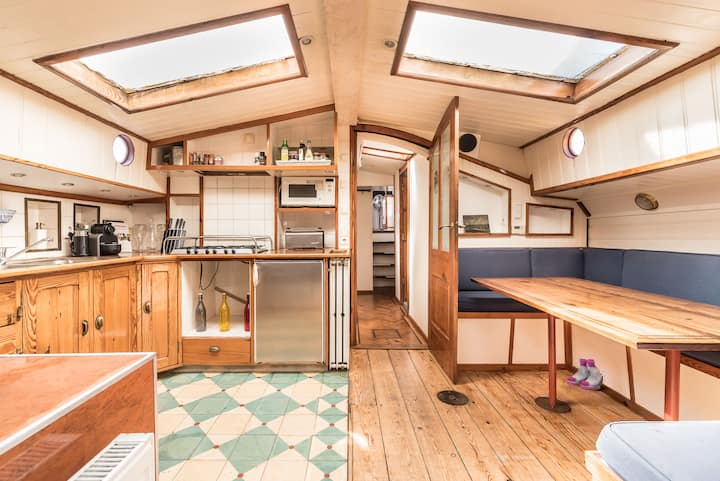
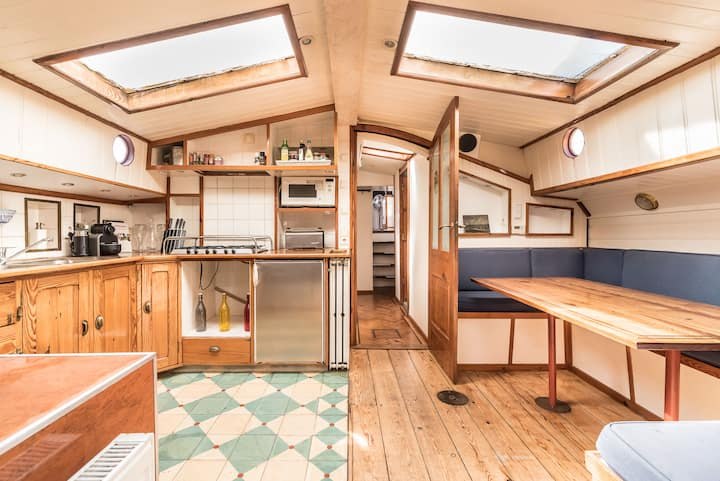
- boots (585, 371)
